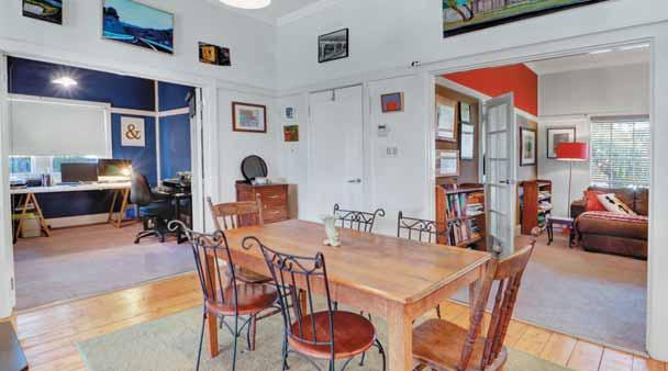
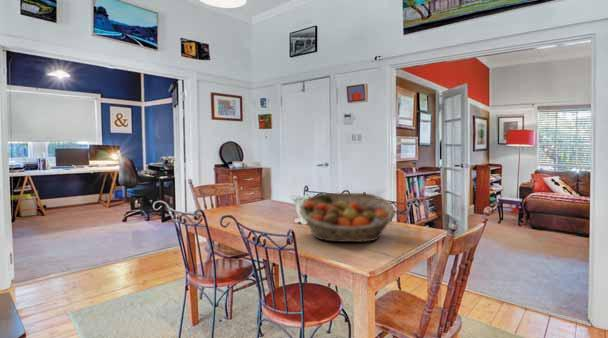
+ fruit basket (346, 215)
